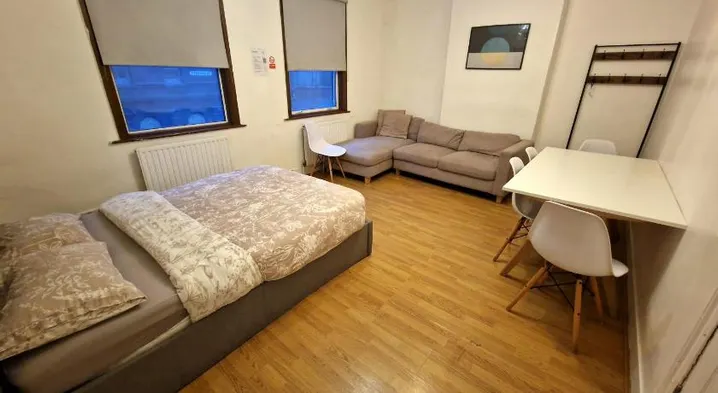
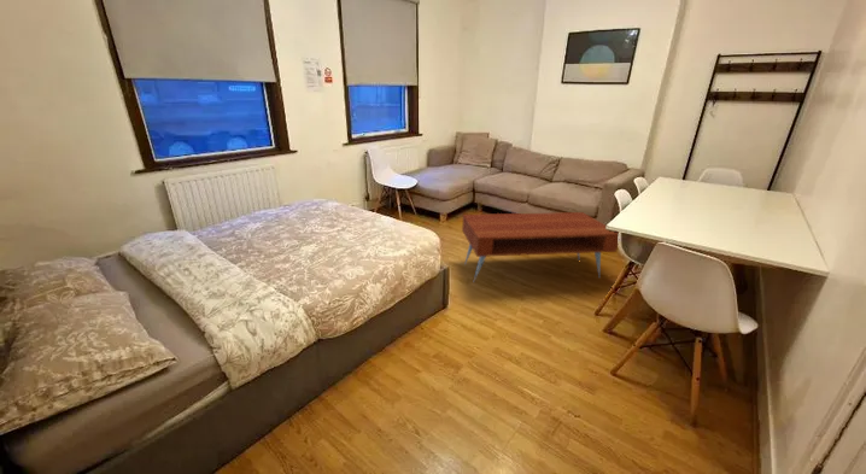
+ coffee table (533, 247)
